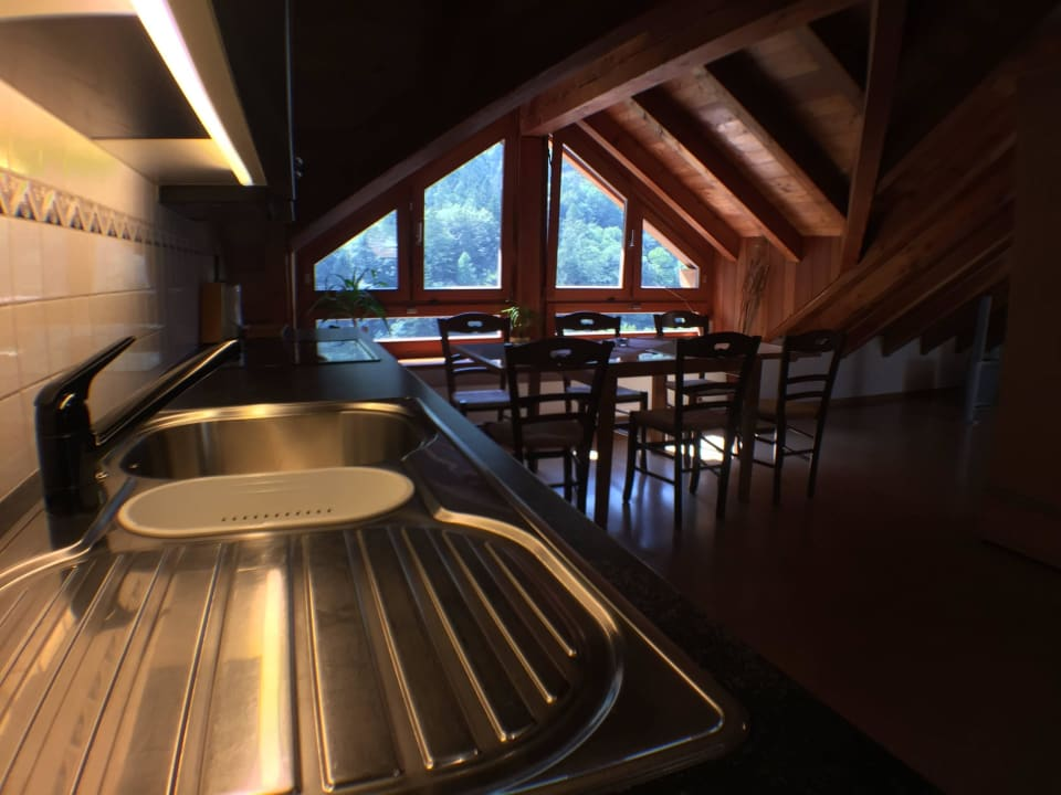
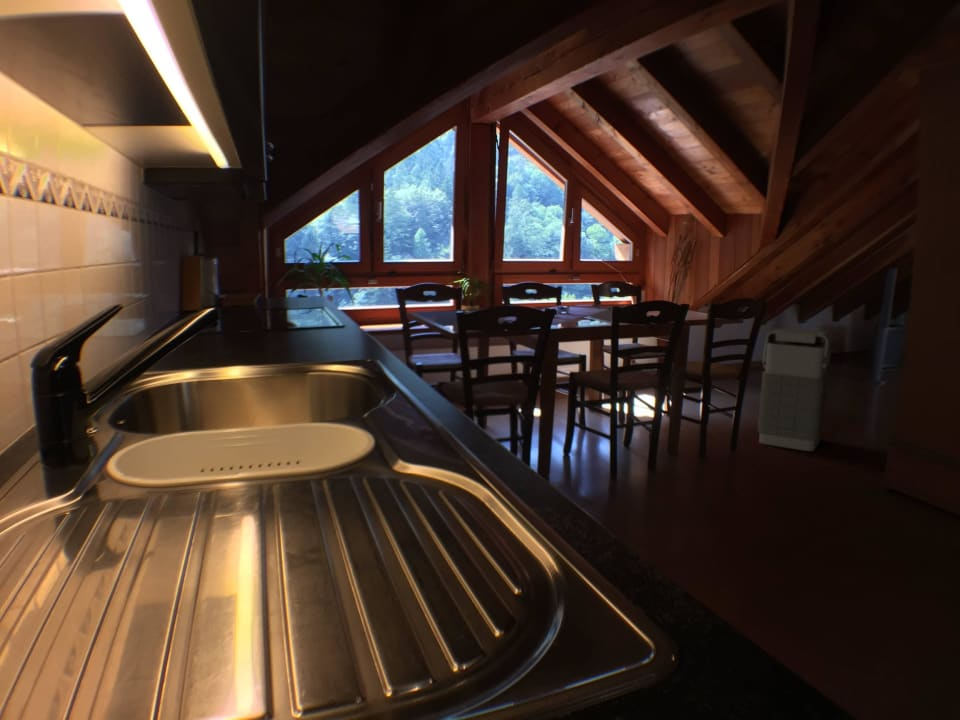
+ grenade (793, 387)
